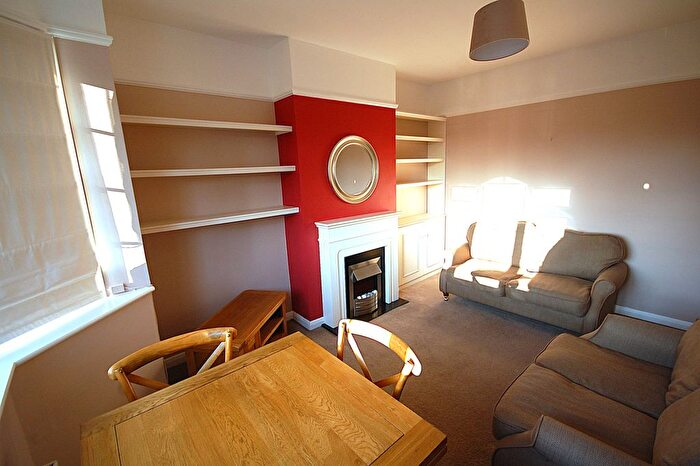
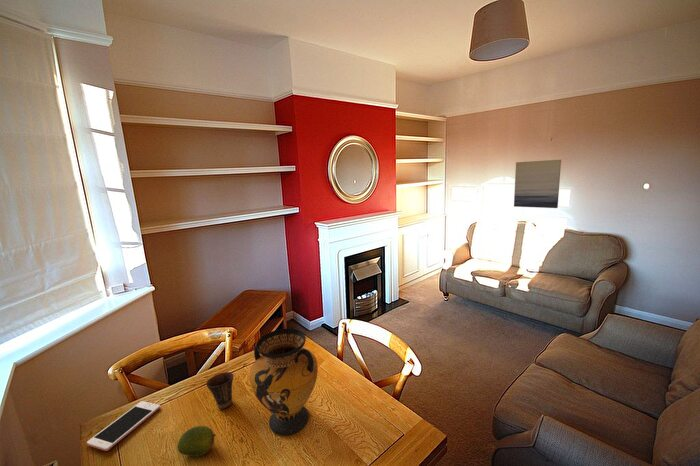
+ cell phone (126, 423)
+ wall art (536, 184)
+ cup (221, 390)
+ fruit (196, 440)
+ vase (285, 380)
